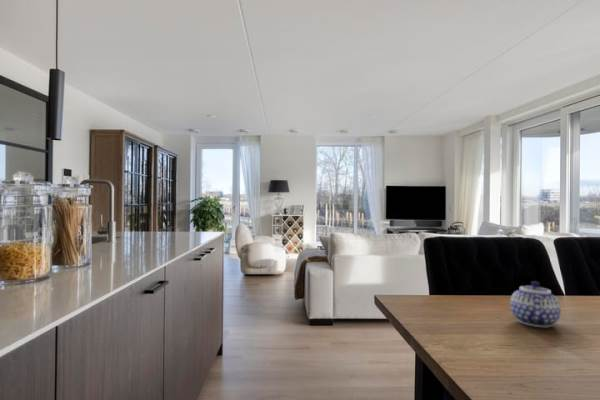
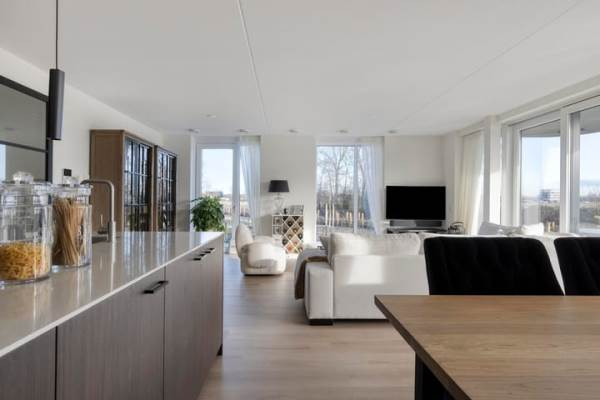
- teapot (534, 302)
